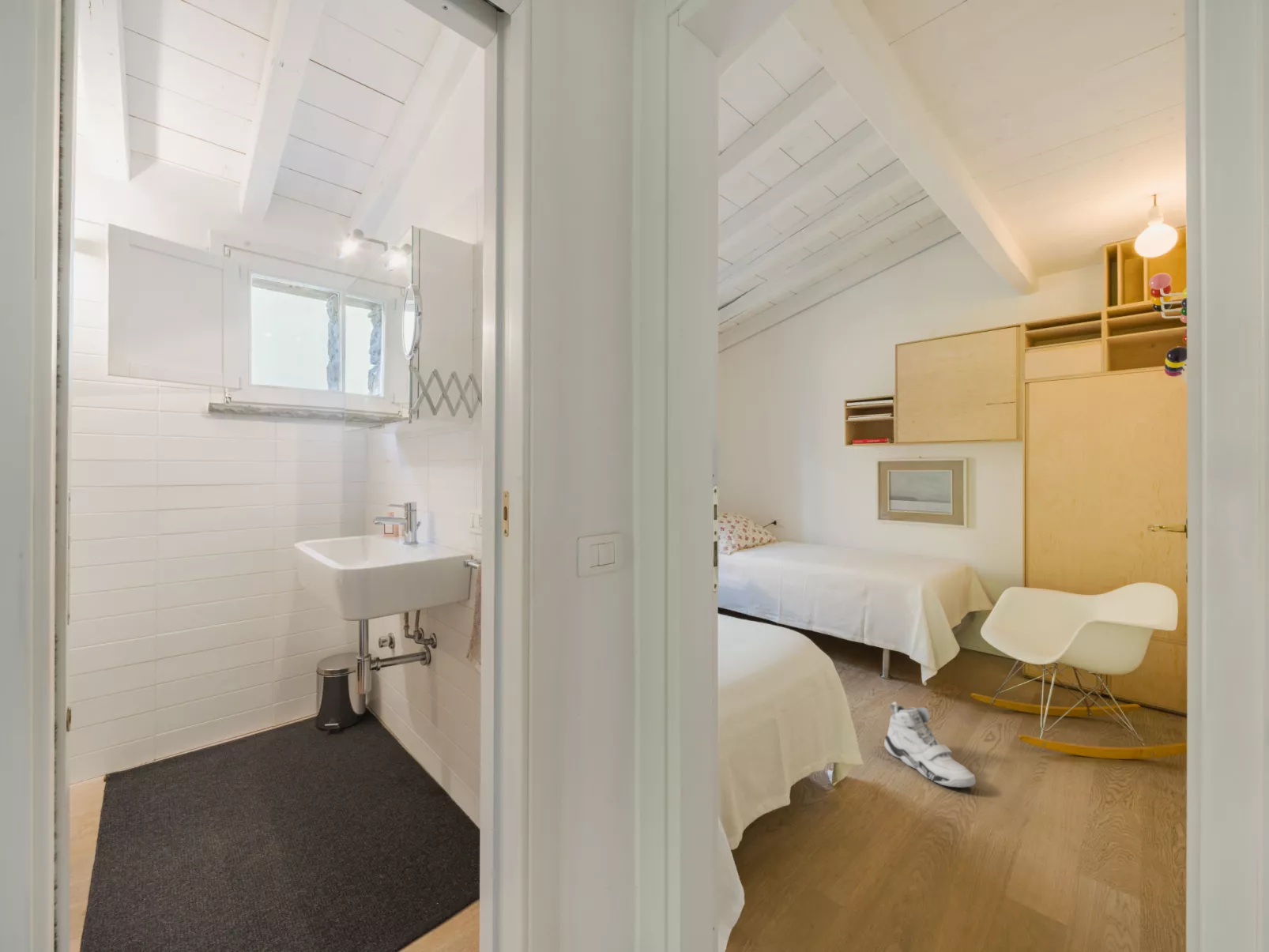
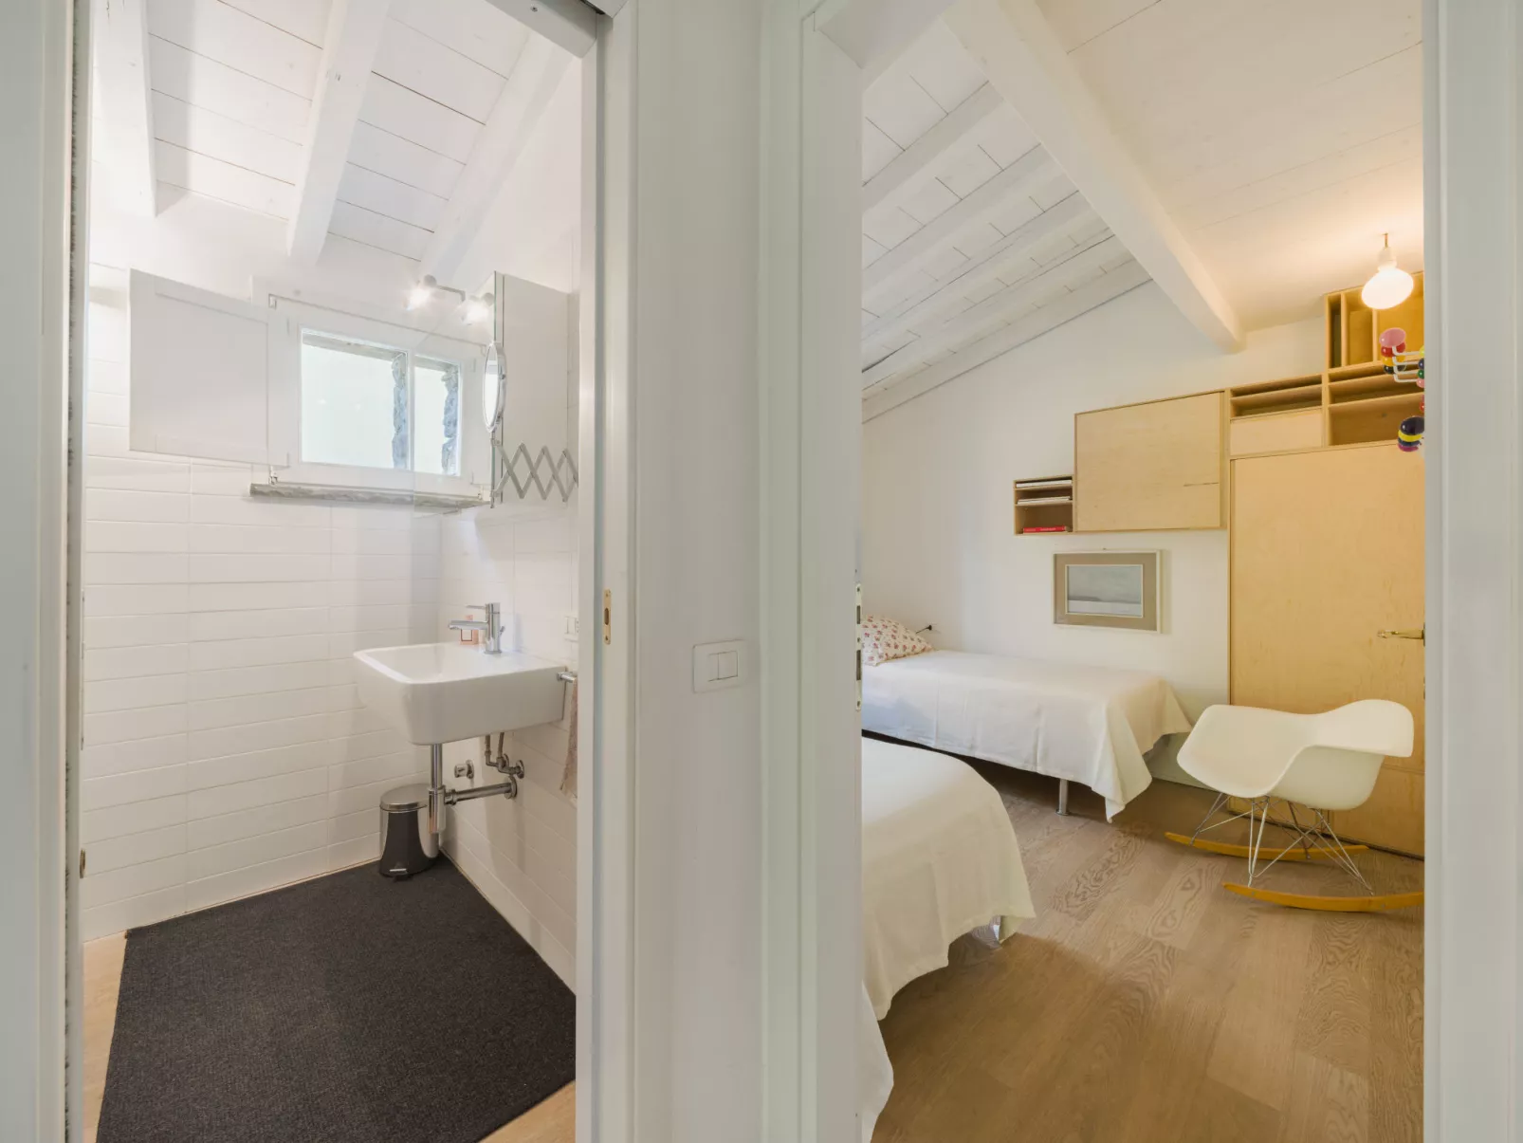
- sneaker (926, 741)
